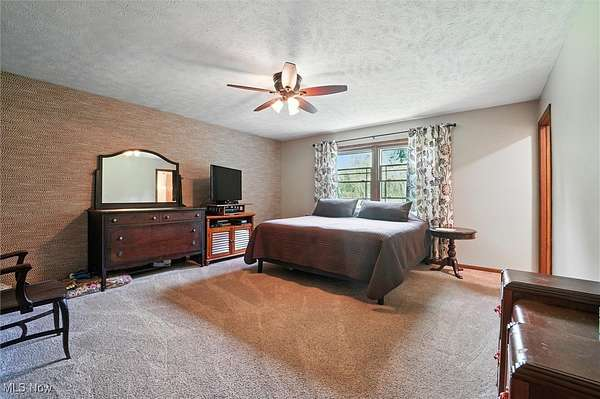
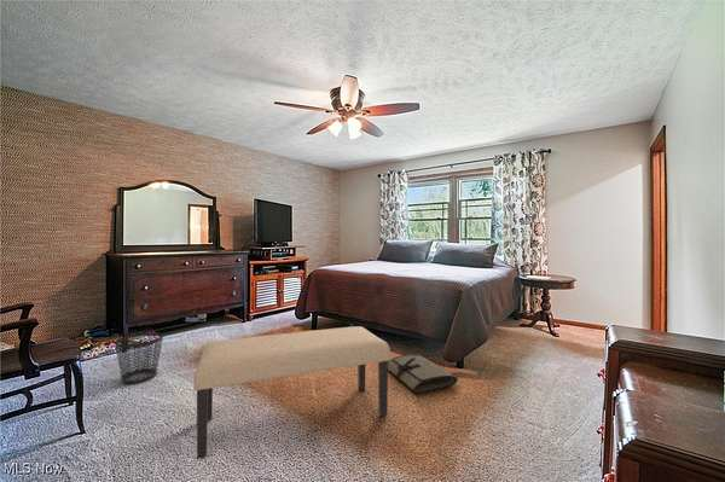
+ tool roll (418, 366)
+ wastebasket (139, 358)
+ bench (295, 374)
